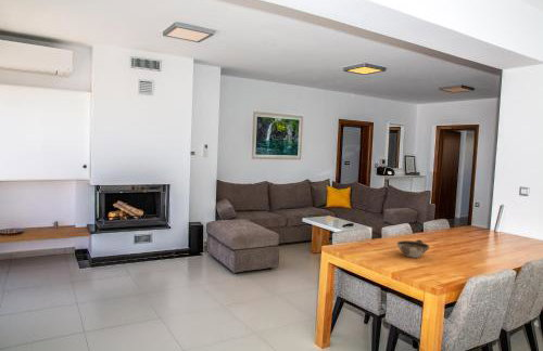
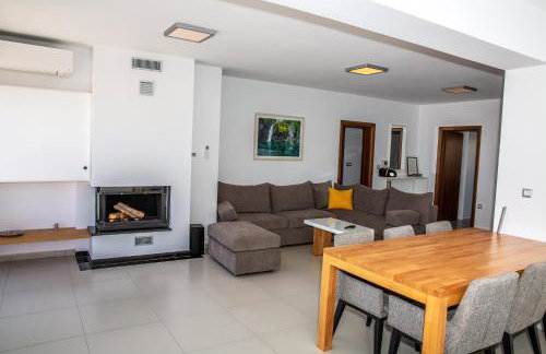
- bowl (412, 249)
